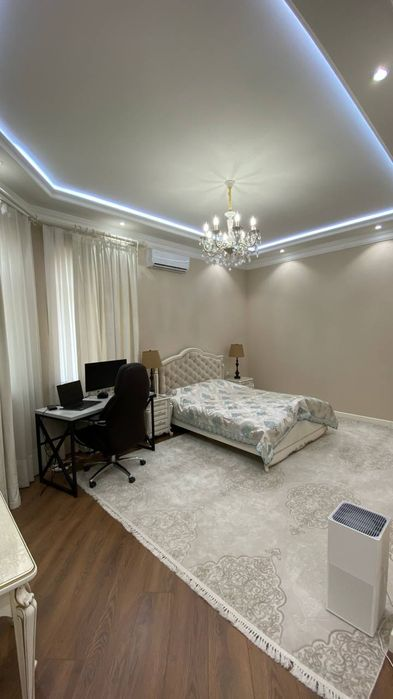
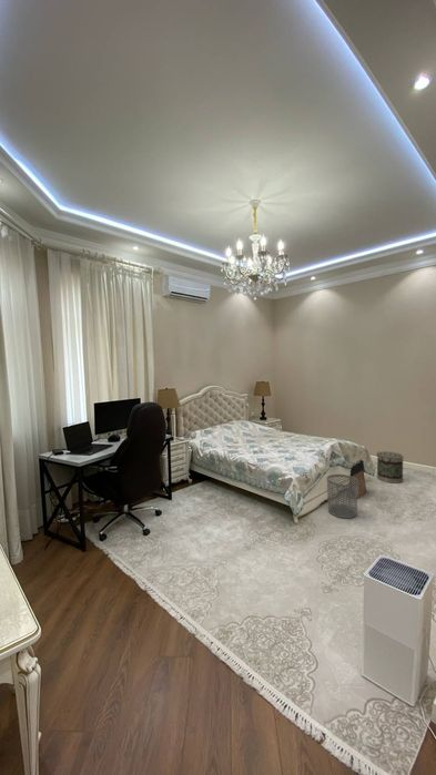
+ basket (388, 466)
+ bag (357, 477)
+ waste bin (342, 494)
